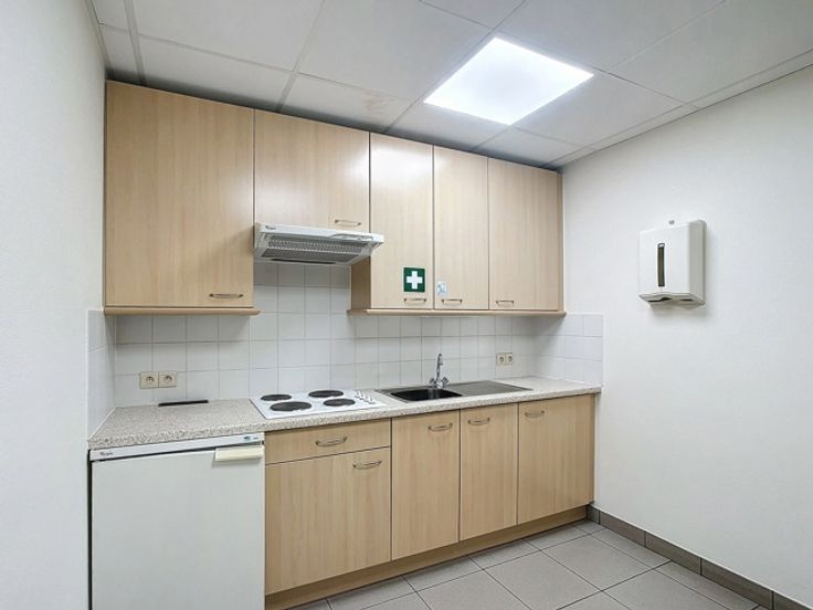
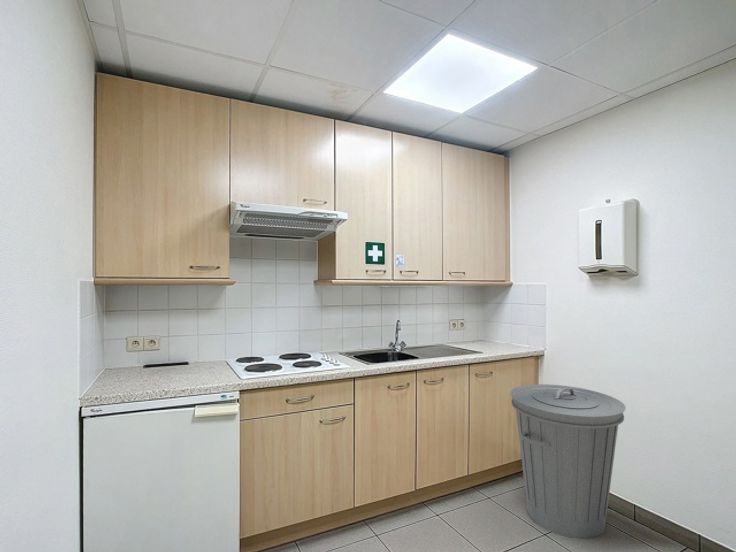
+ trash can (564, 452)
